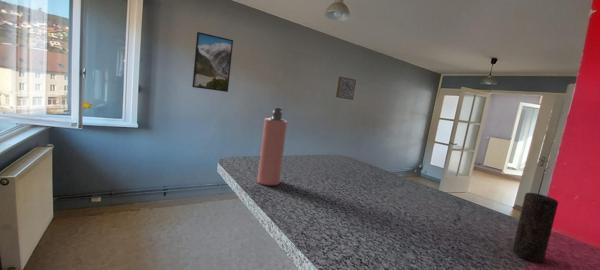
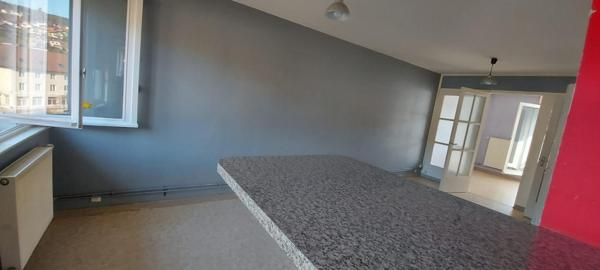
- candle (534, 226)
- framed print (213, 63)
- wall art (346, 88)
- spray bottle (273, 145)
